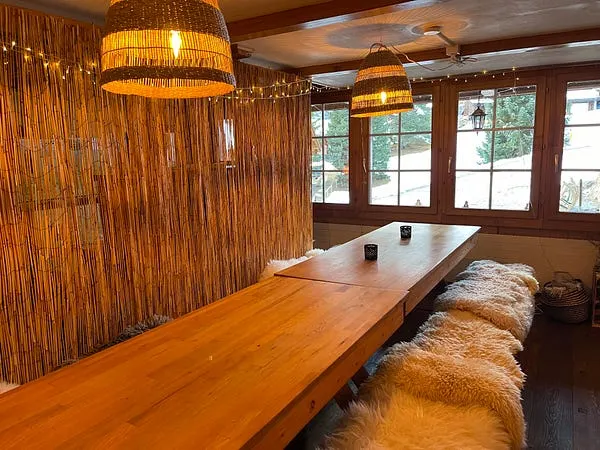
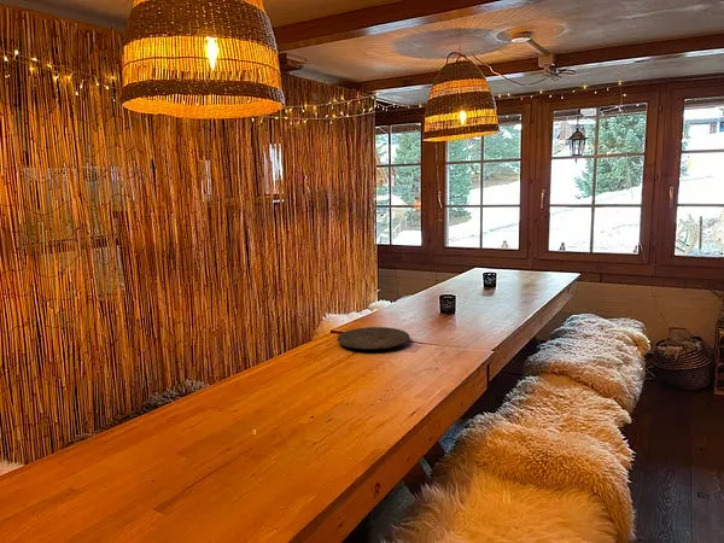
+ plate (373, 339)
